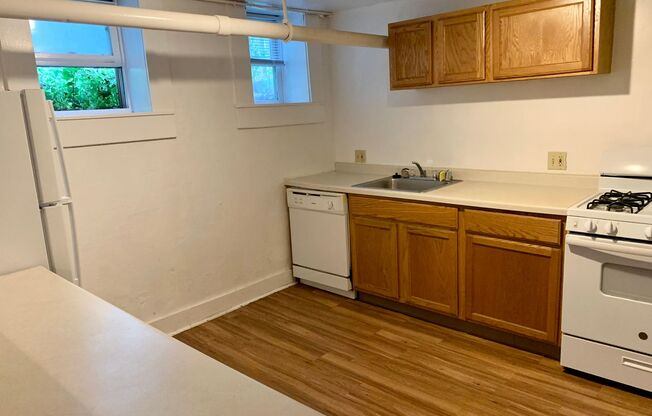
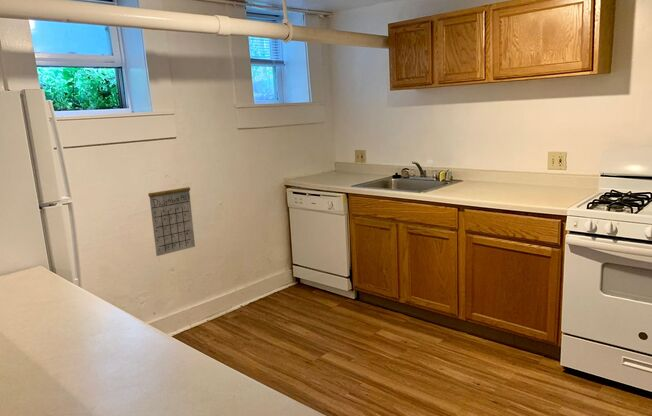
+ calendar (172, 213)
